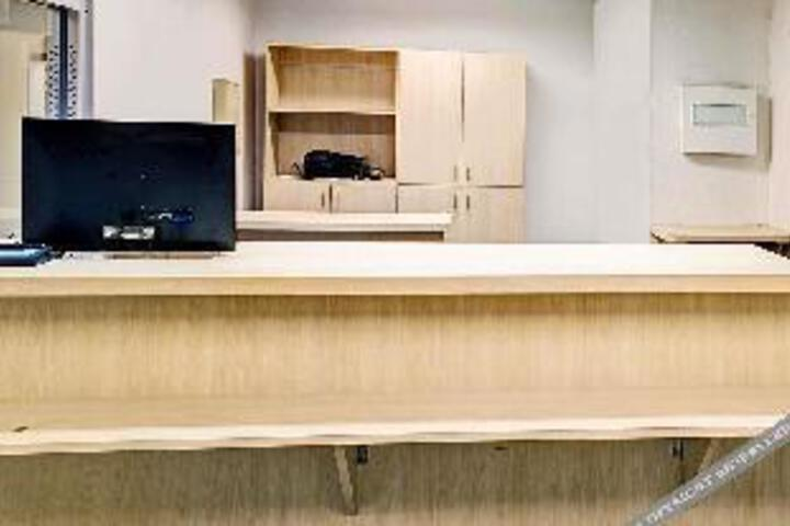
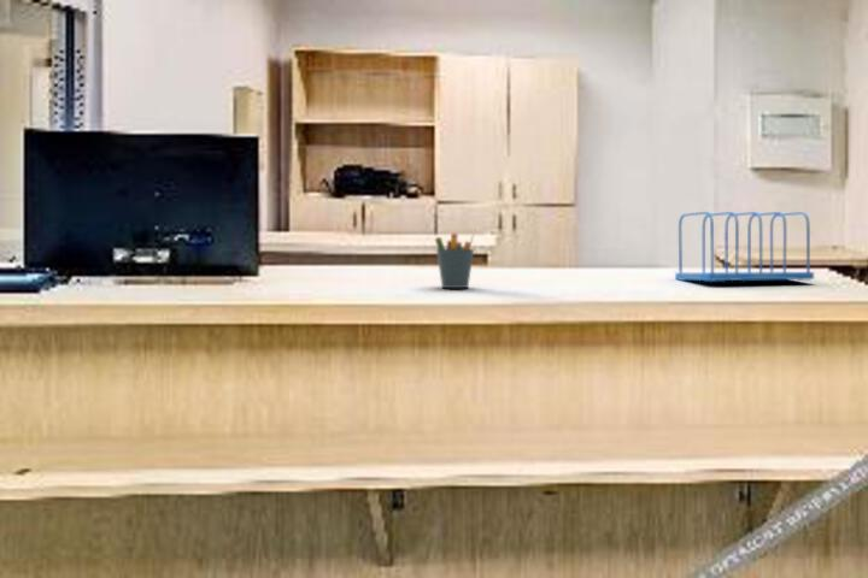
+ pen holder (454, 258)
+ file sorter (747, 246)
